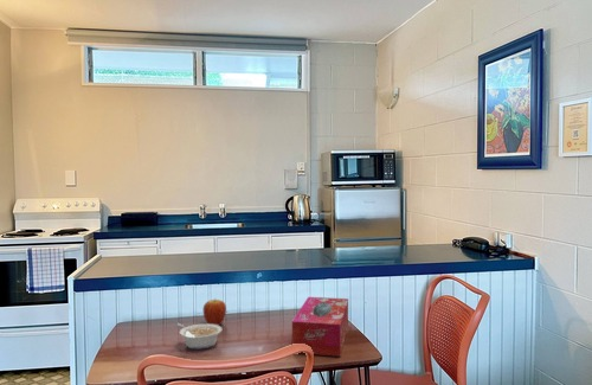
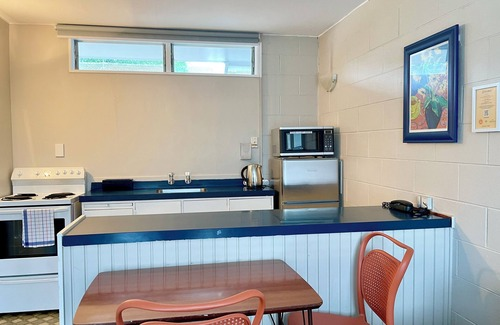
- legume (199, 335)
- tissue box (322, 323)
- fruit (214, 310)
